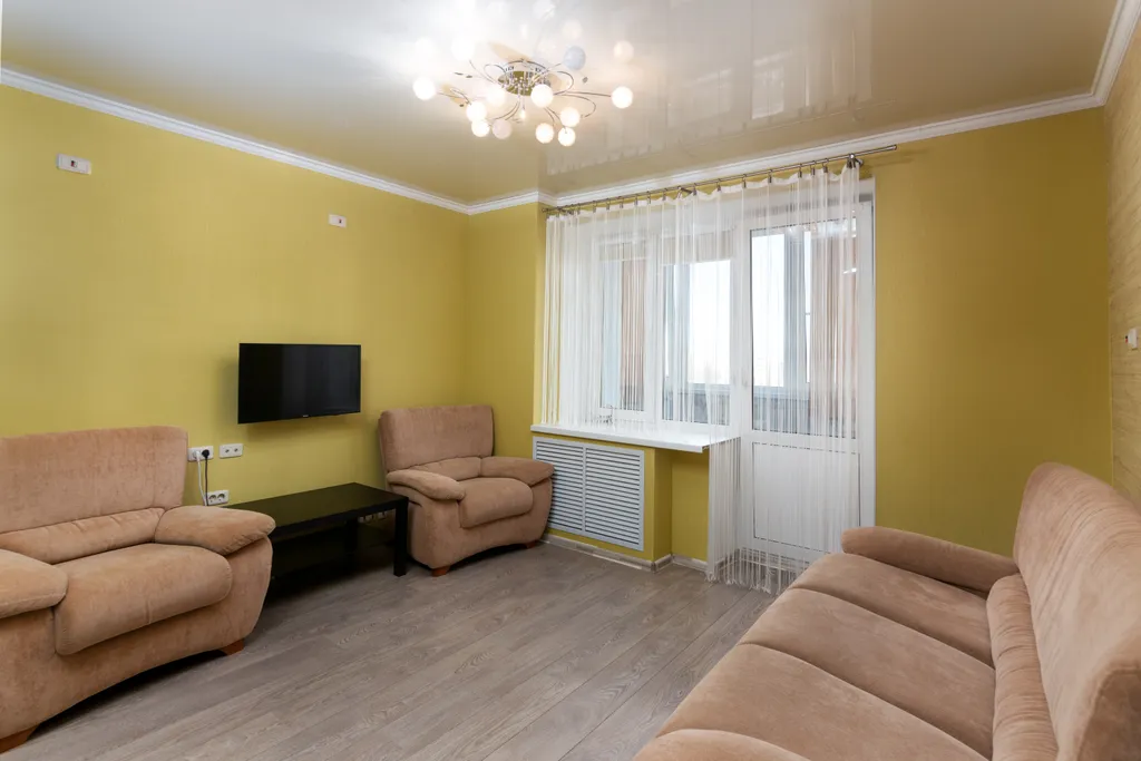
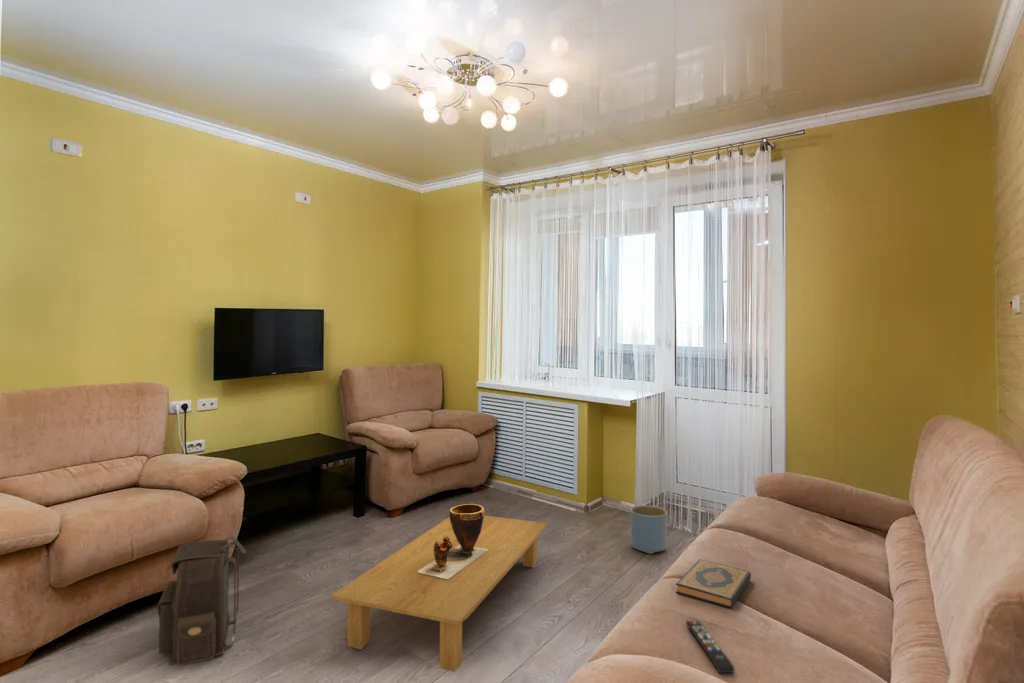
+ clay pot (456, 536)
+ coffee table (457, 576)
+ planter (648, 529)
+ hardback book (714, 581)
+ backpack (204, 592)
+ remote control (708, 644)
